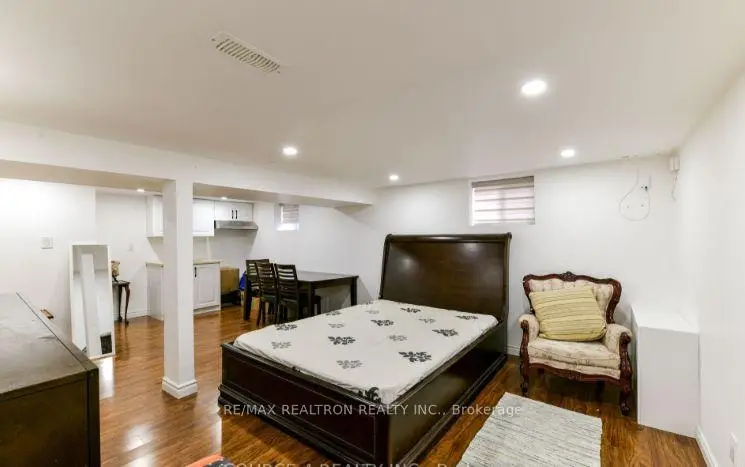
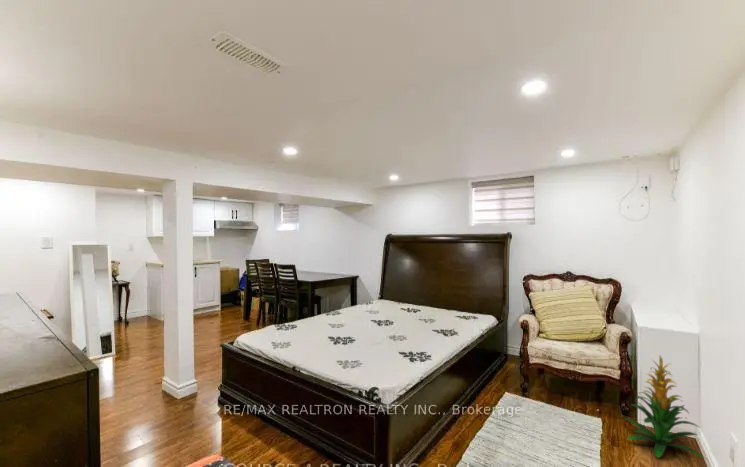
+ indoor plant (661, 401)
